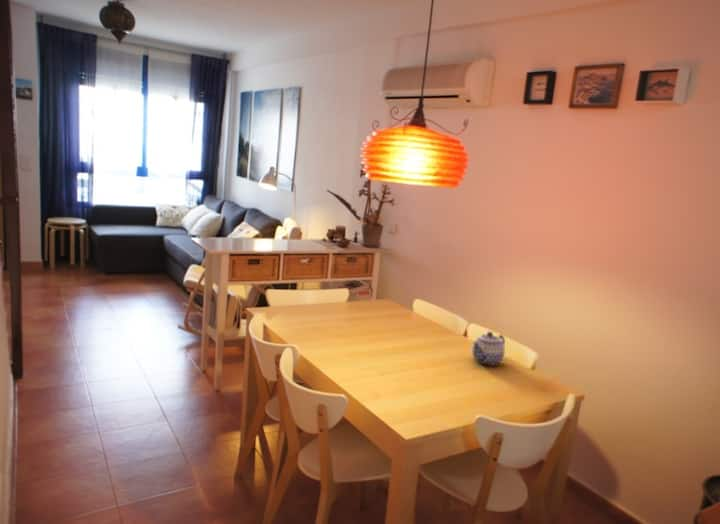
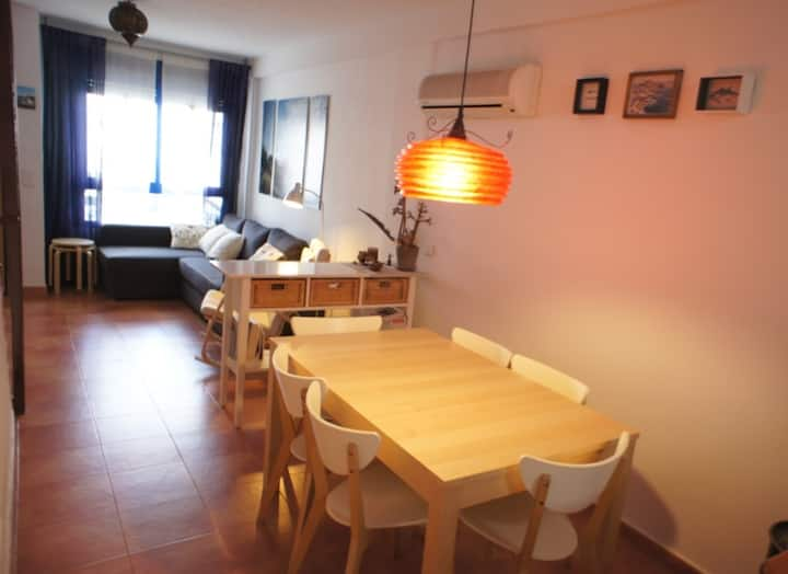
- teapot (488, 346)
